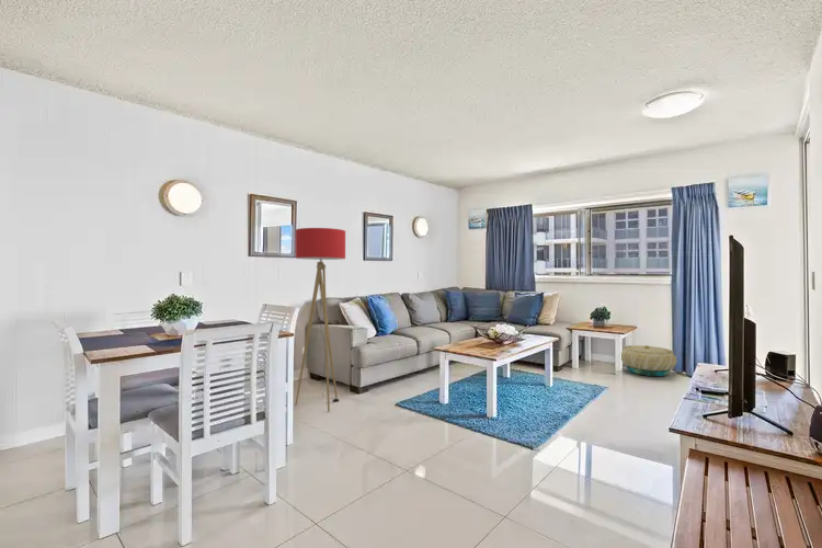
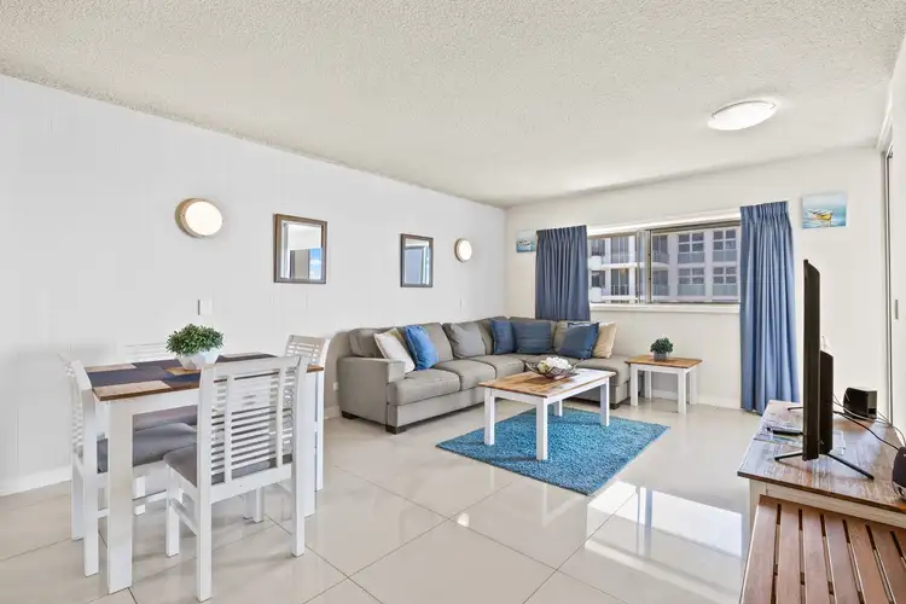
- basket (647, 358)
- floor lamp (323, 315)
